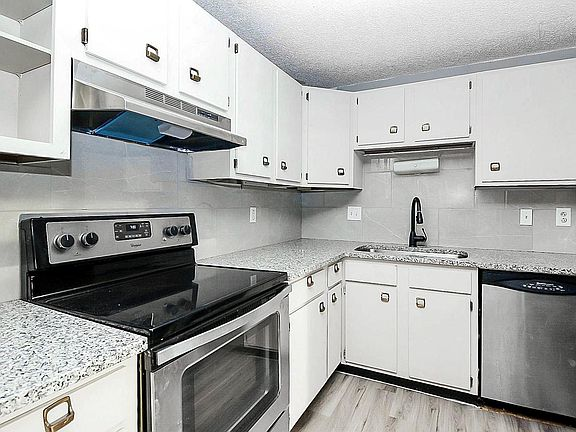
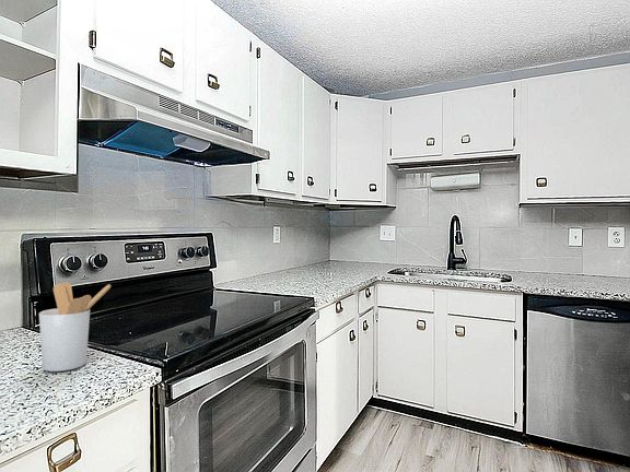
+ utensil holder (78, 322)
